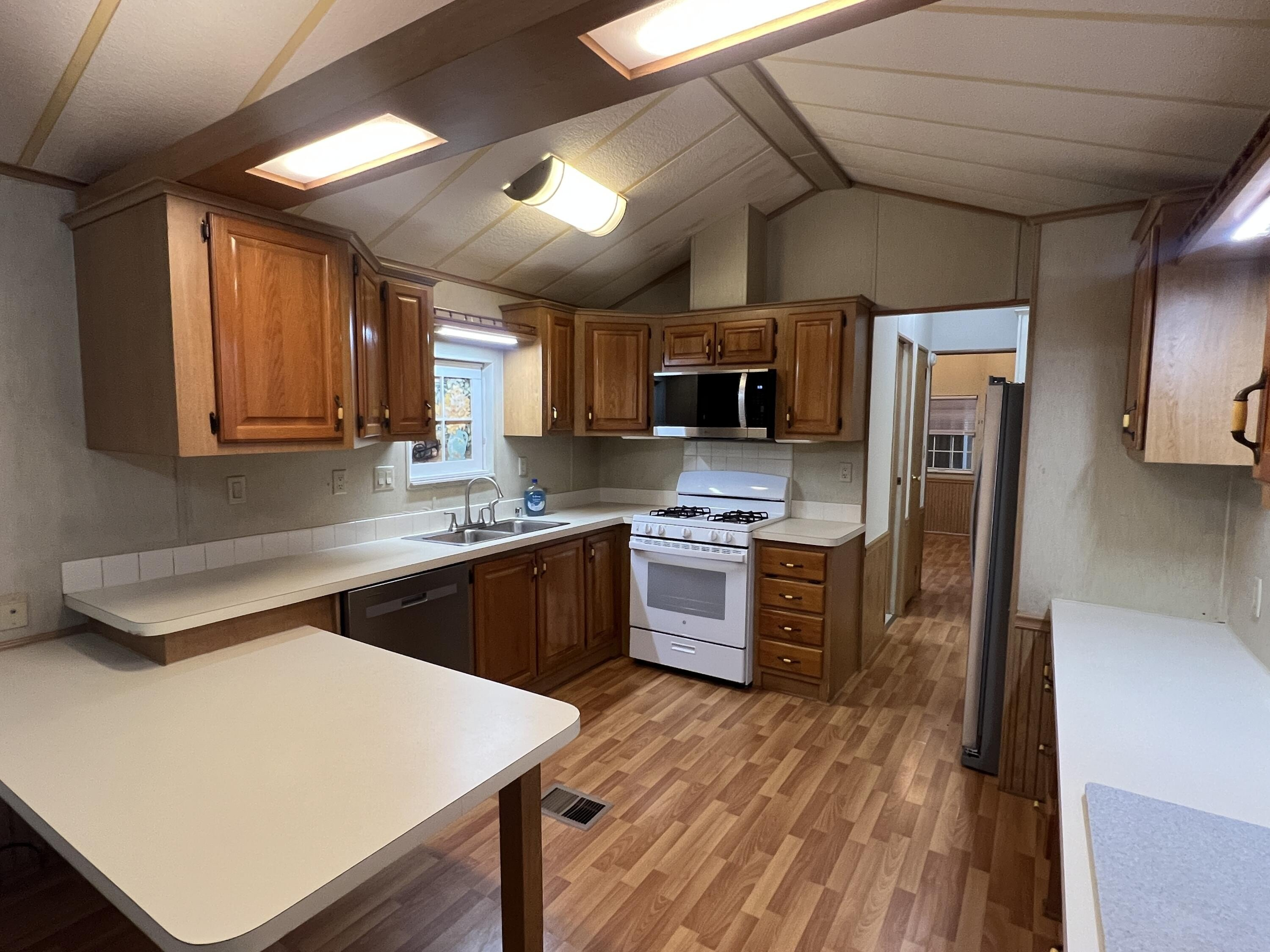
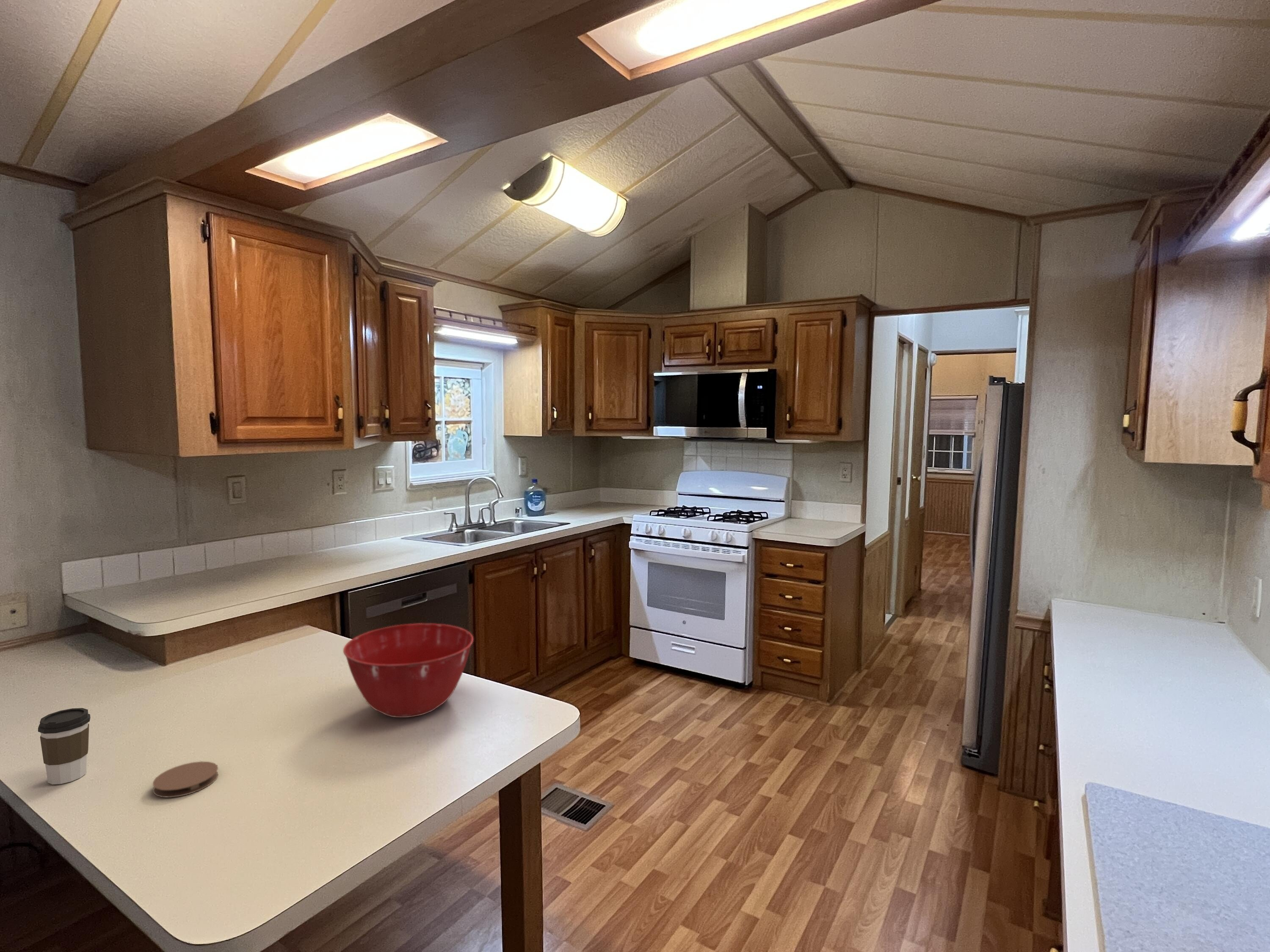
+ mixing bowl (411, 673)
+ coffee cup (66, 746)
+ coaster (186, 779)
